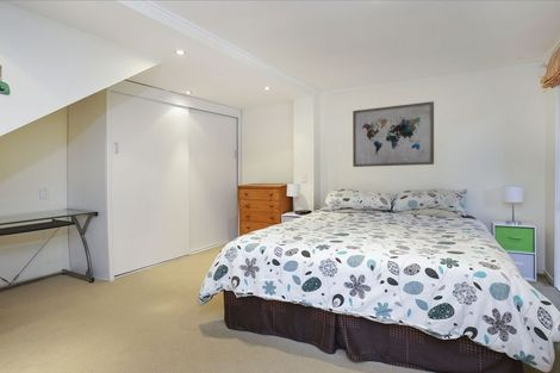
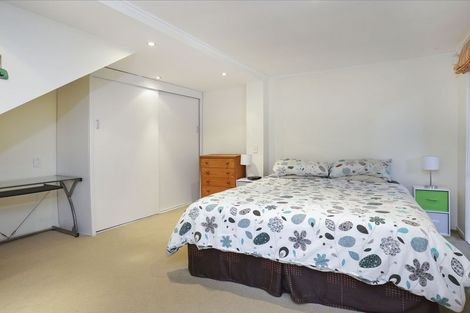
- wall art (391, 136)
